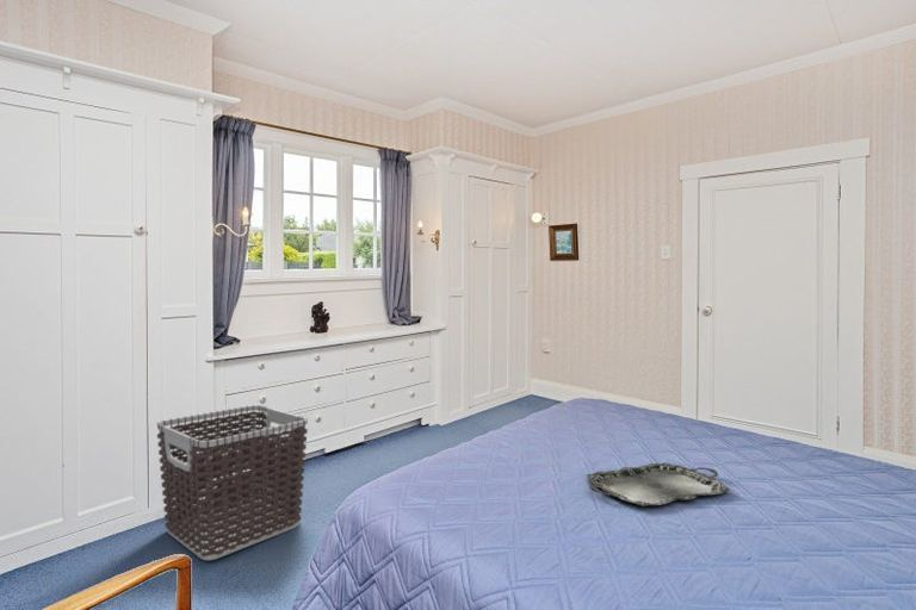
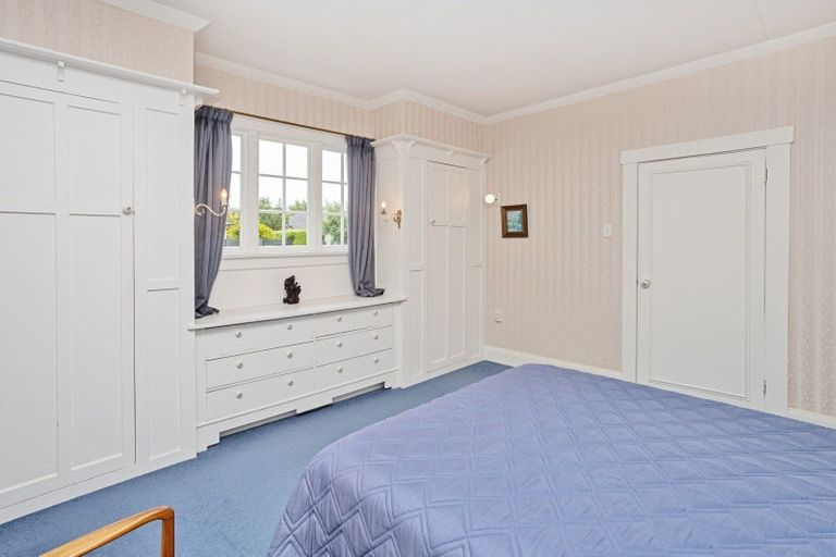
- serving tray (655, 481)
- clothes hamper (234, 474)
